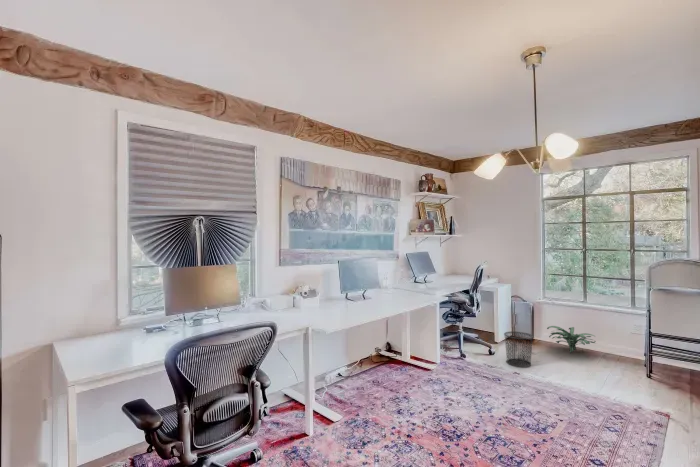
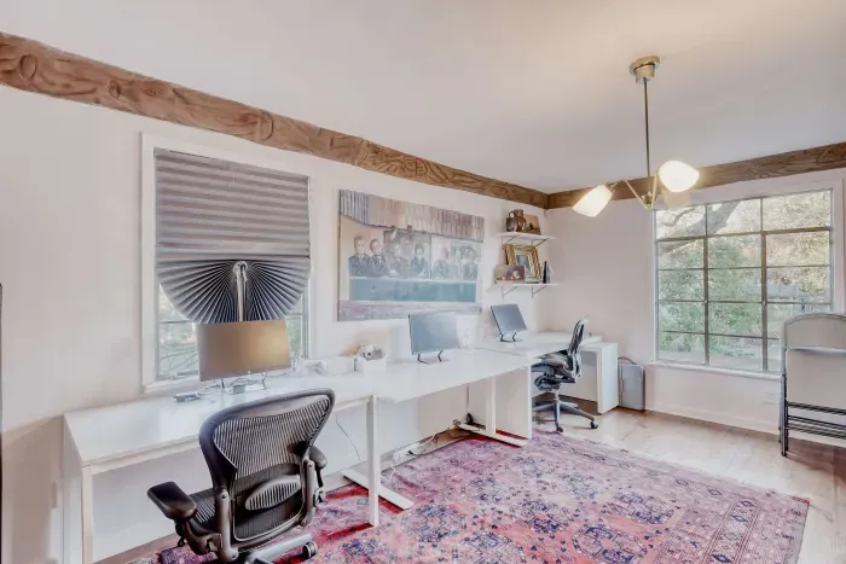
- decorative plant (570, 341)
- waste bin (518, 348)
